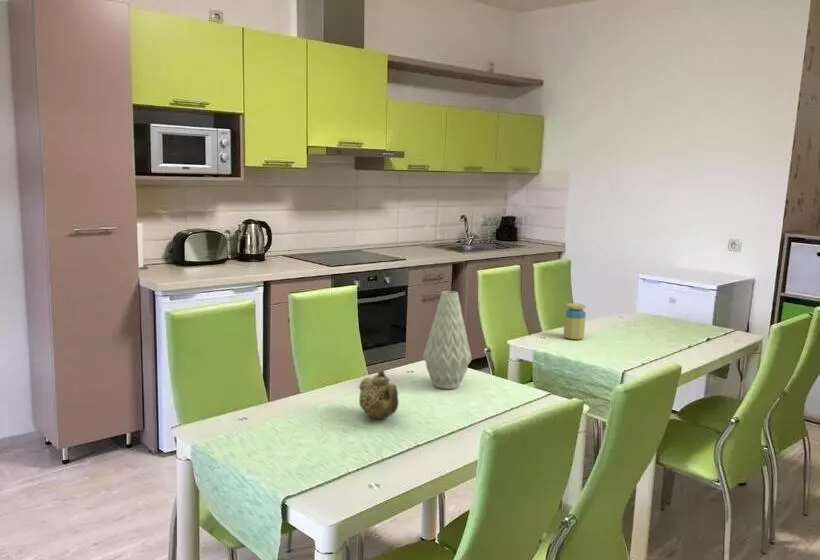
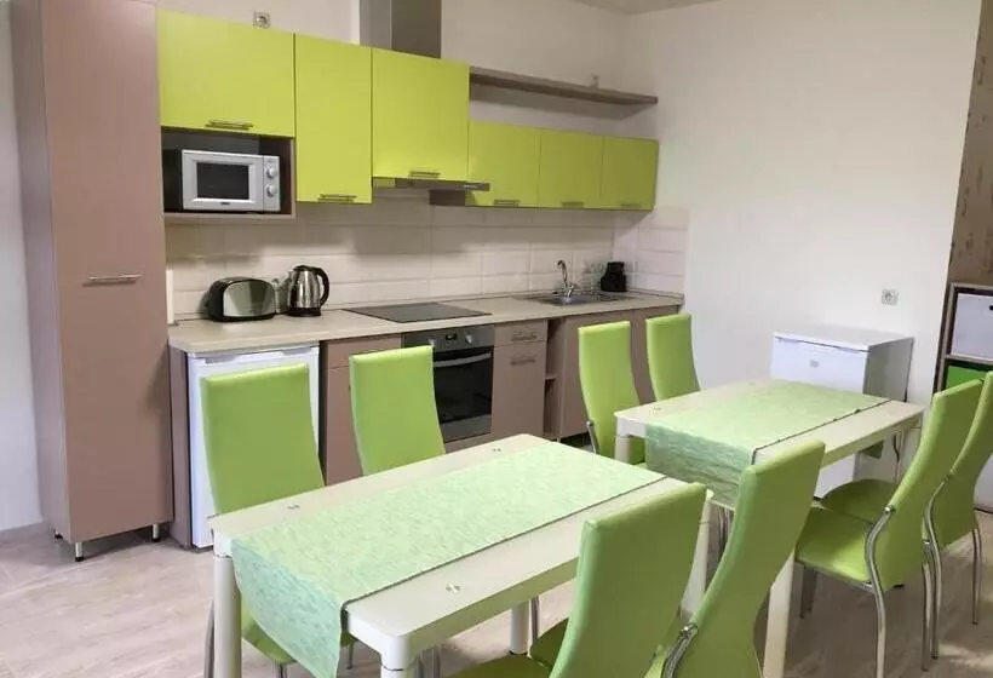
- jar (574, 321)
- teapot (380, 394)
- vase (448, 339)
